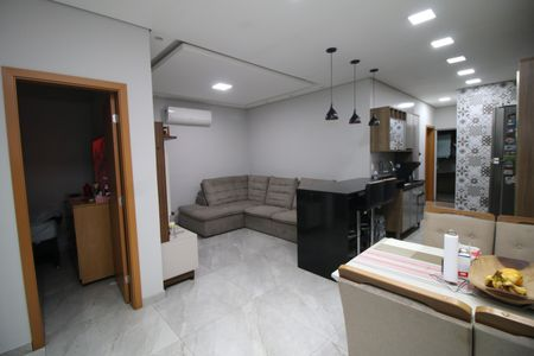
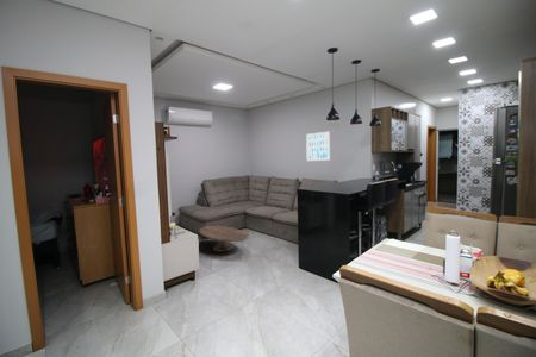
+ coffee table (223, 239)
+ wall art (317, 146)
